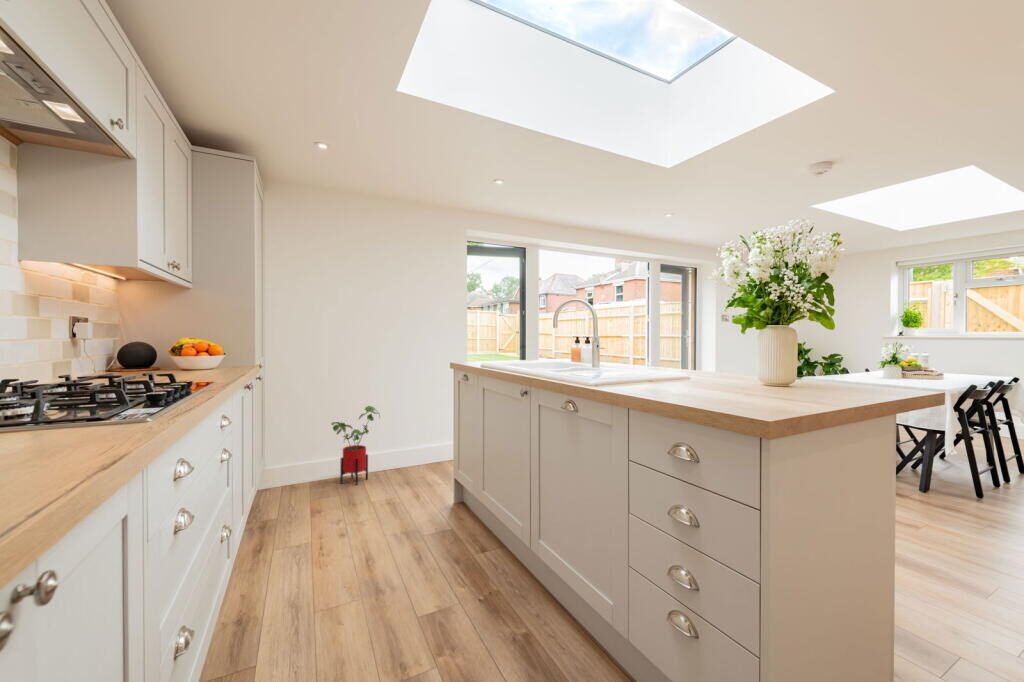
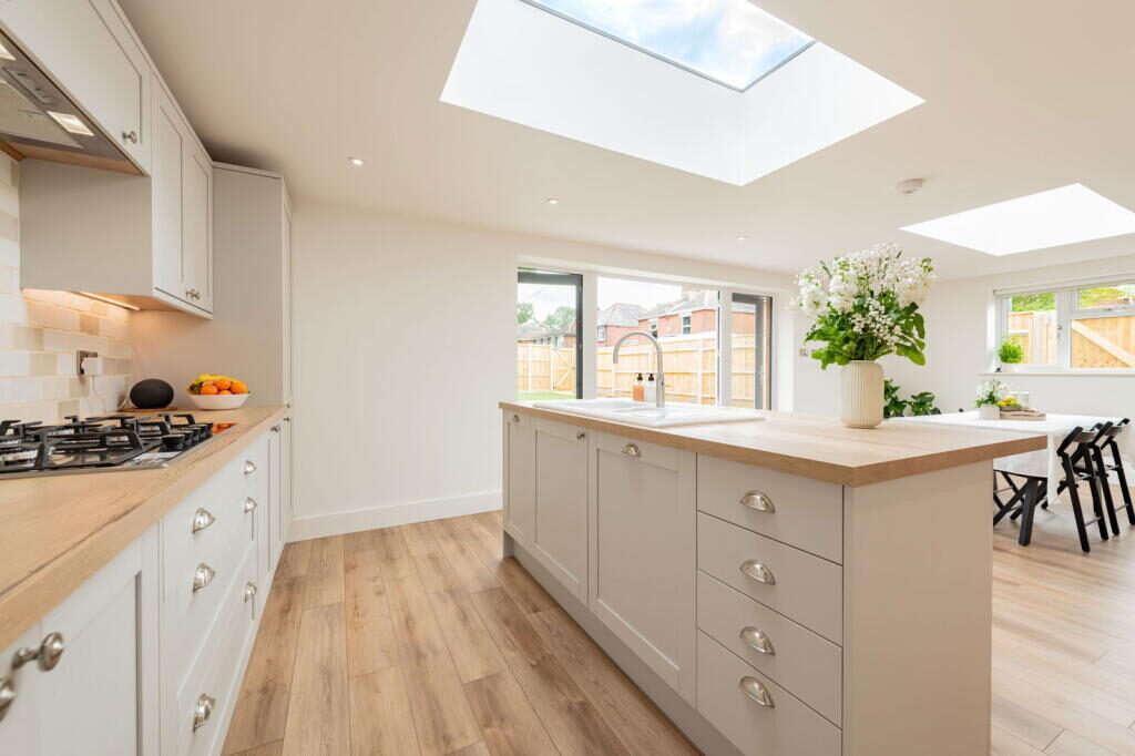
- house plant (358, 443)
